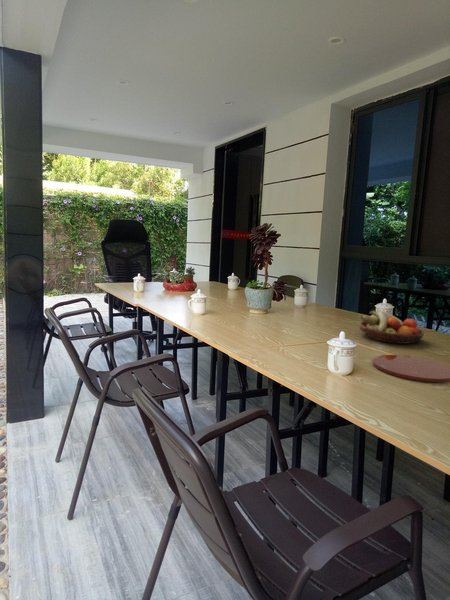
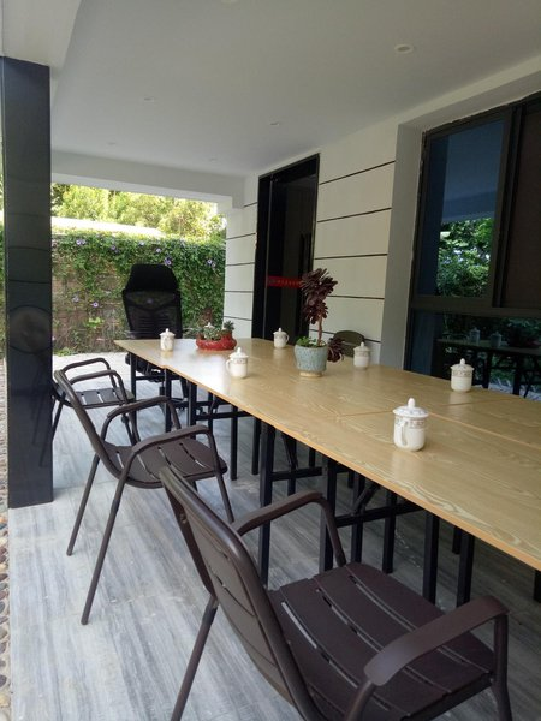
- fruit bowl (390, 325)
- plate (413, 367)
